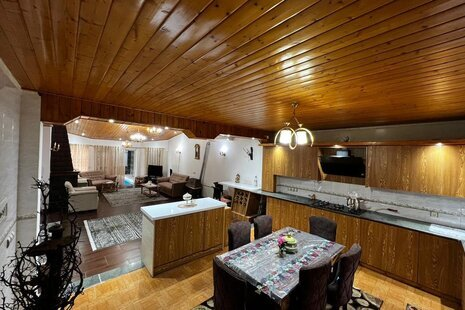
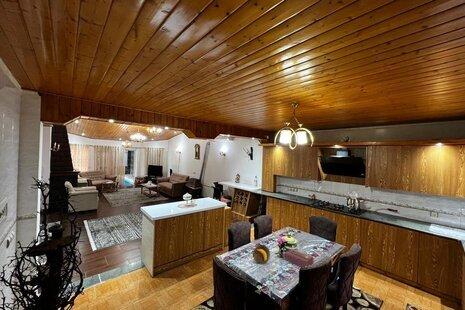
+ tissue box (298, 258)
+ banana (261, 254)
